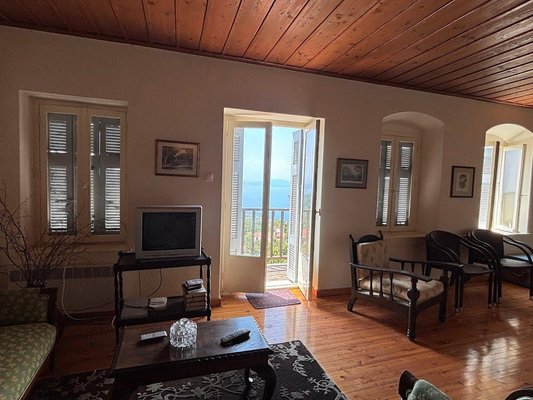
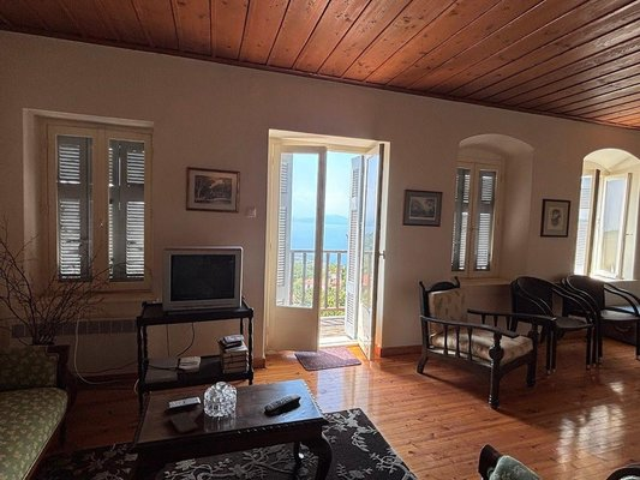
+ smartphone (183, 421)
